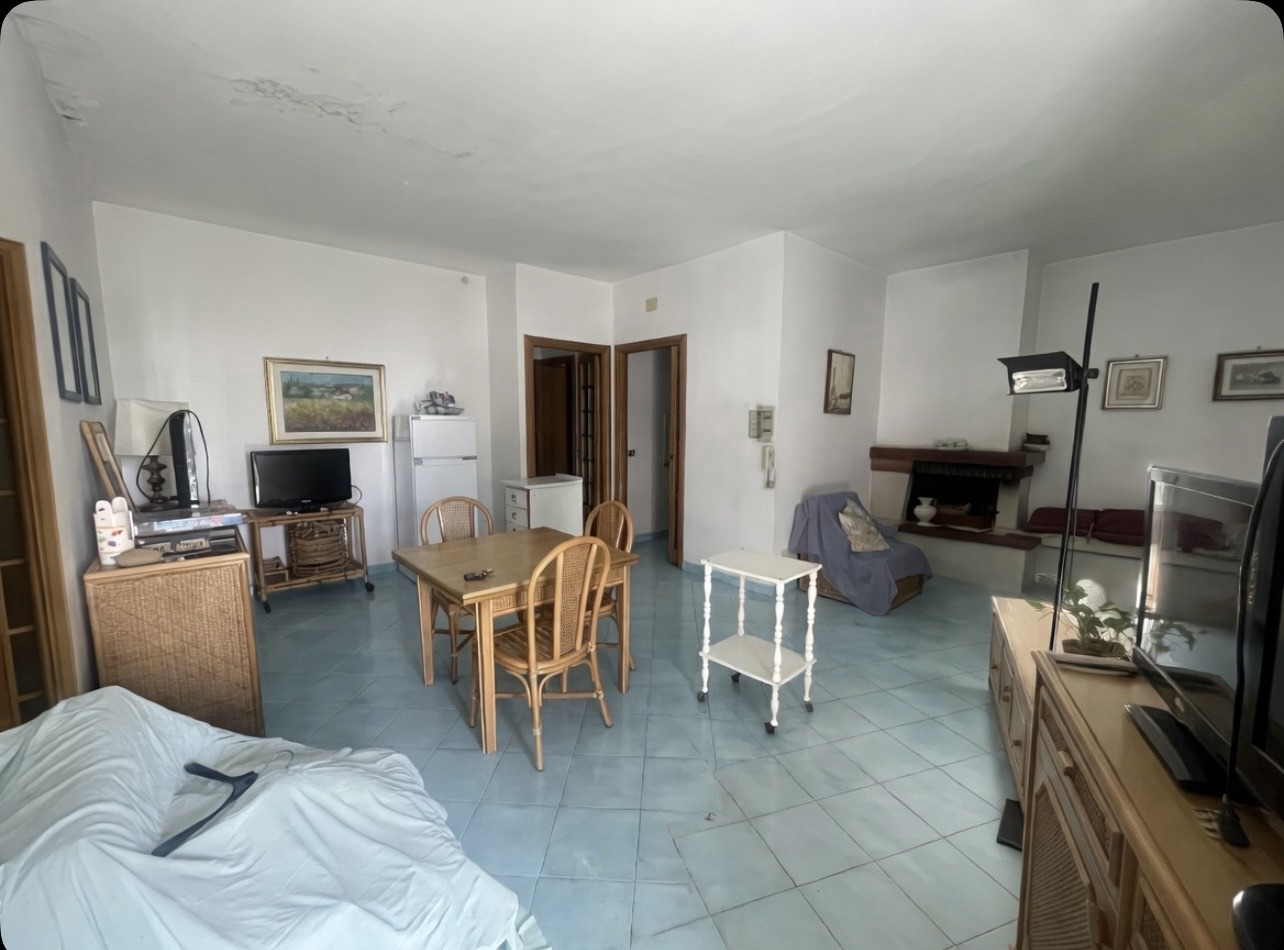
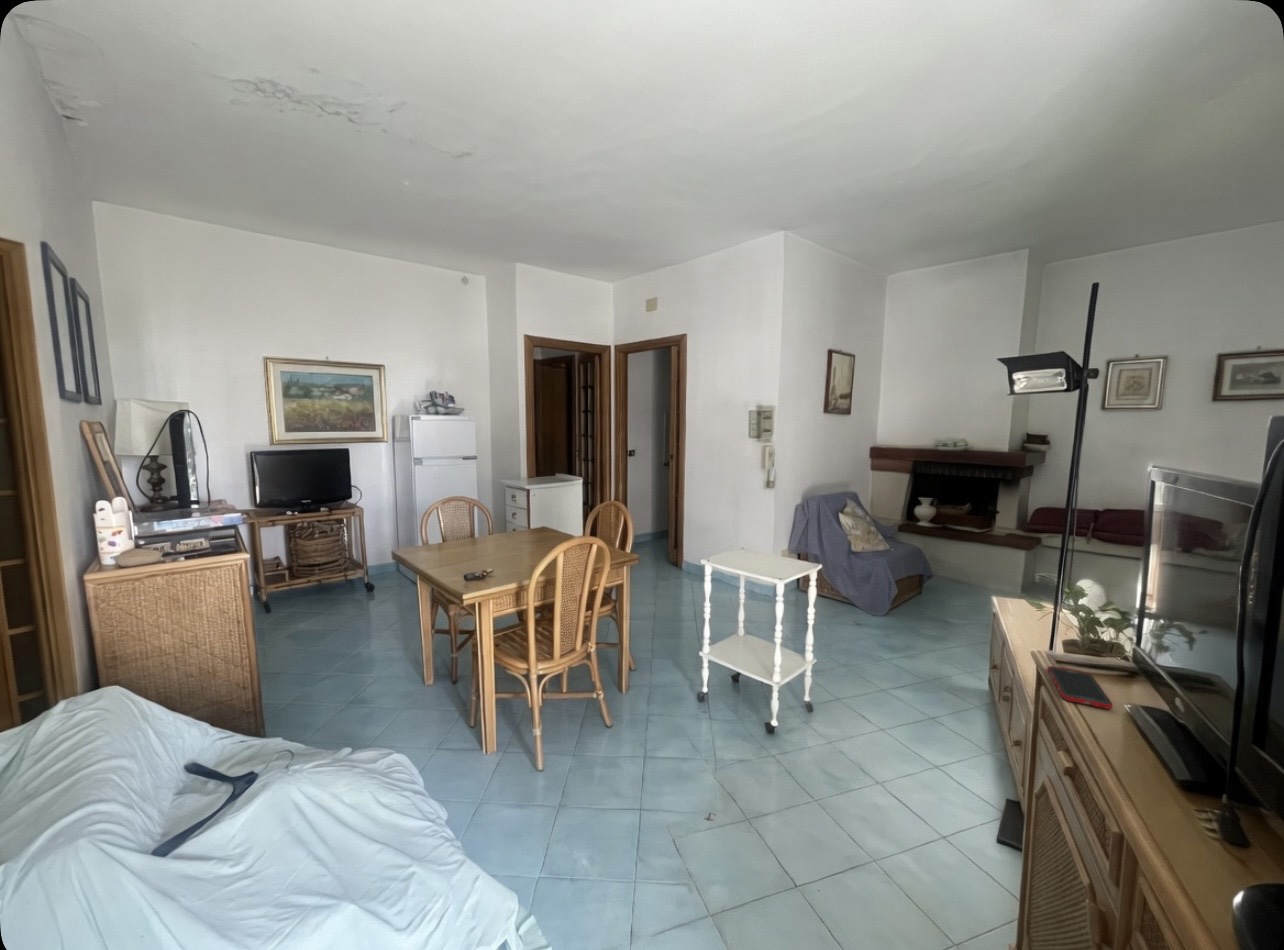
+ cell phone (1077, 686)
